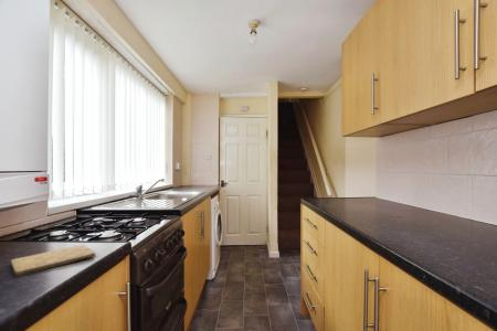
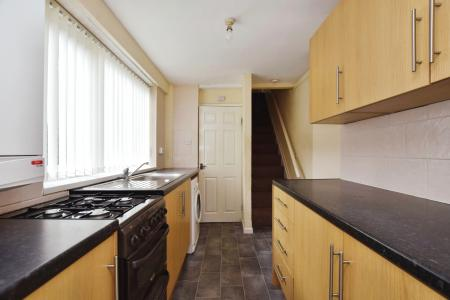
- cutting board (54, 257)
